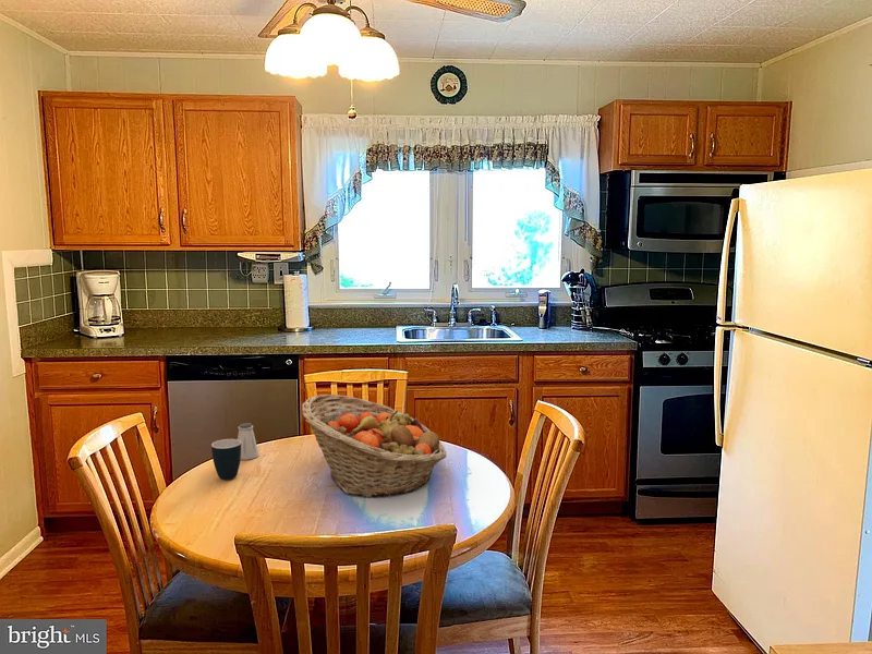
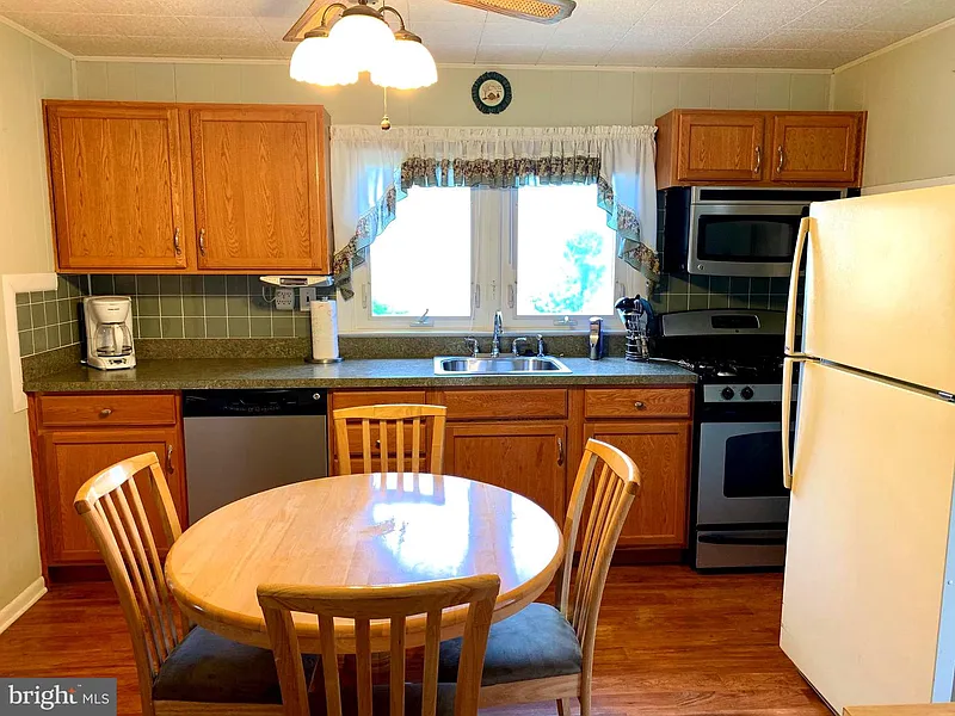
- saltshaker (245, 439)
- fruit basket (374, 438)
- mug (226, 458)
